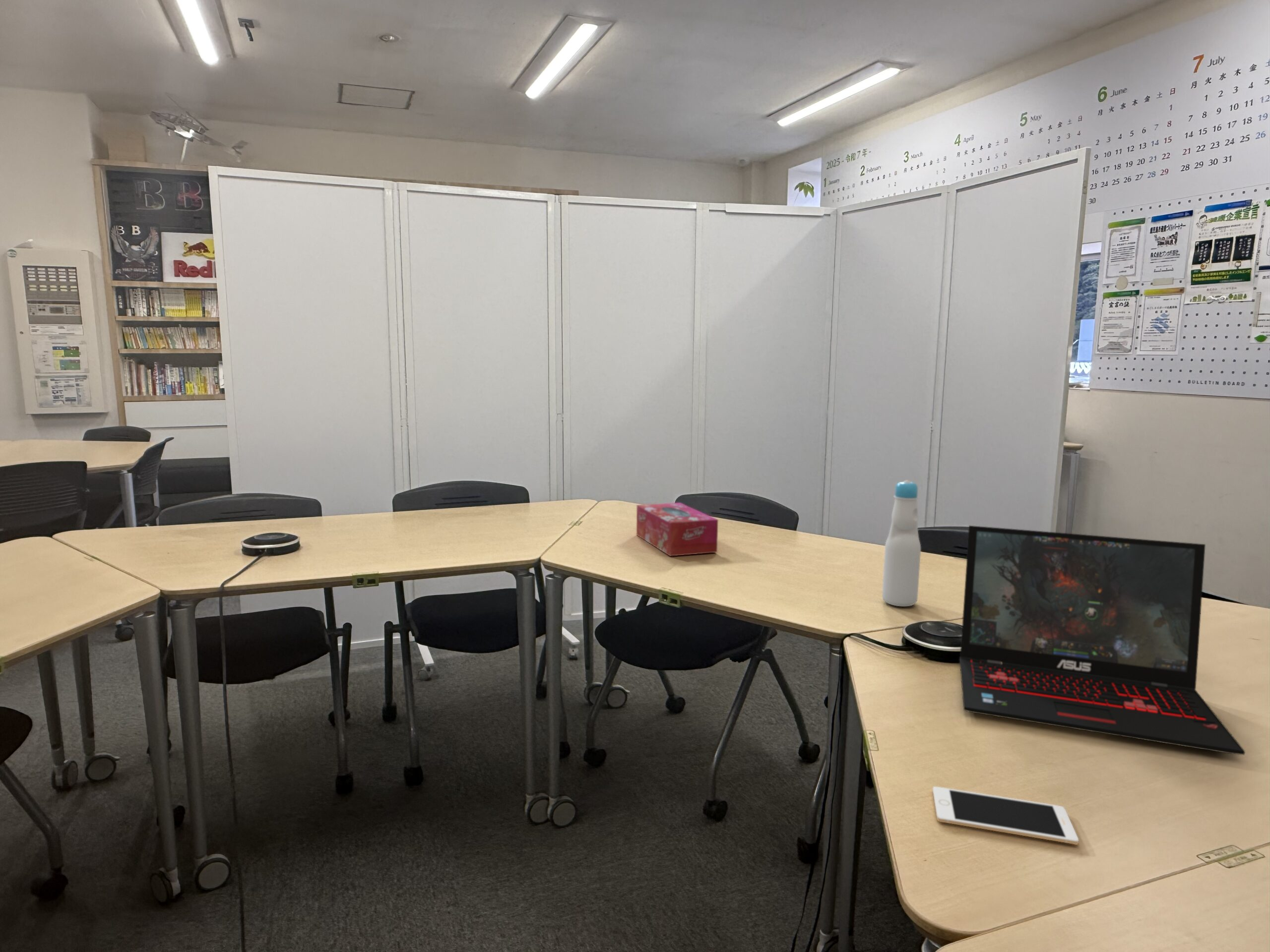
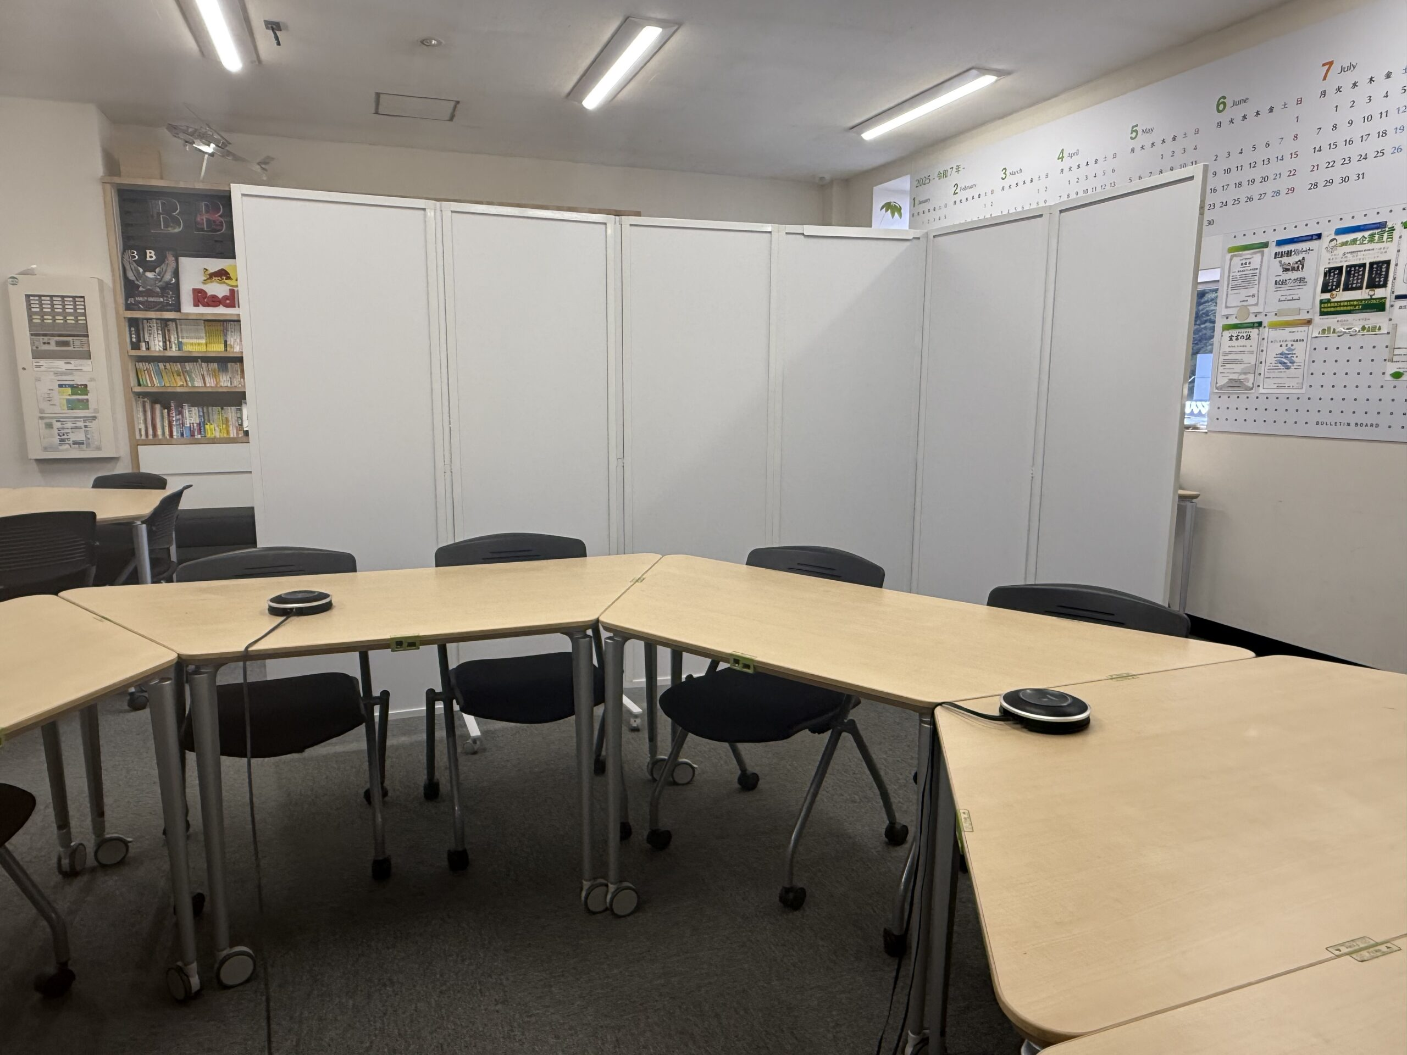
- cell phone (1001, 814)
- laptop (1087, 627)
- tissue box (675, 528)
- bottle (903, 542)
